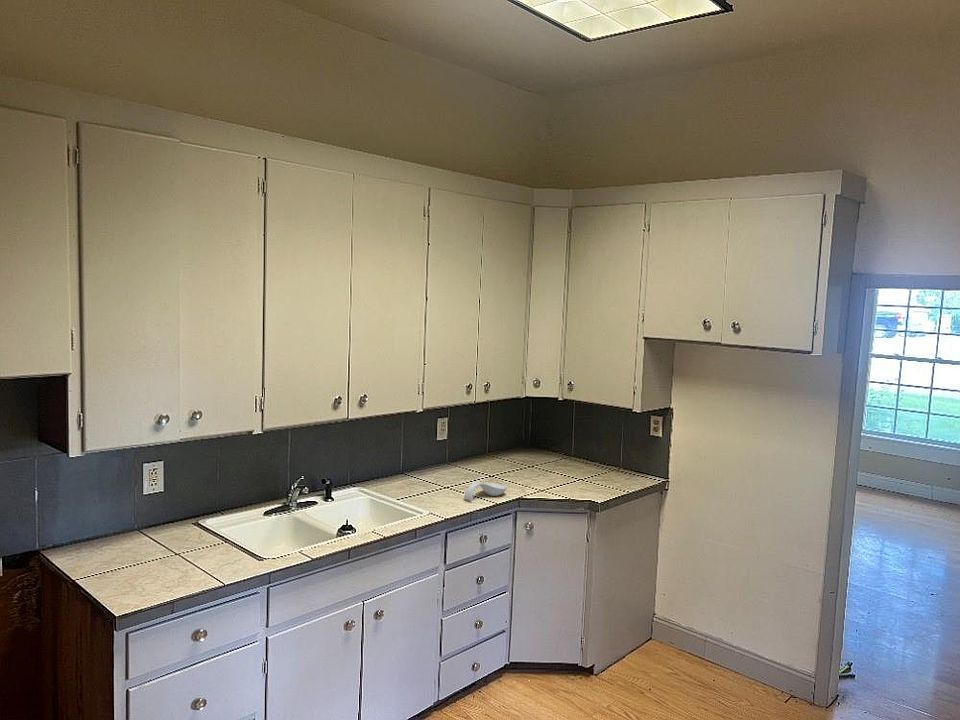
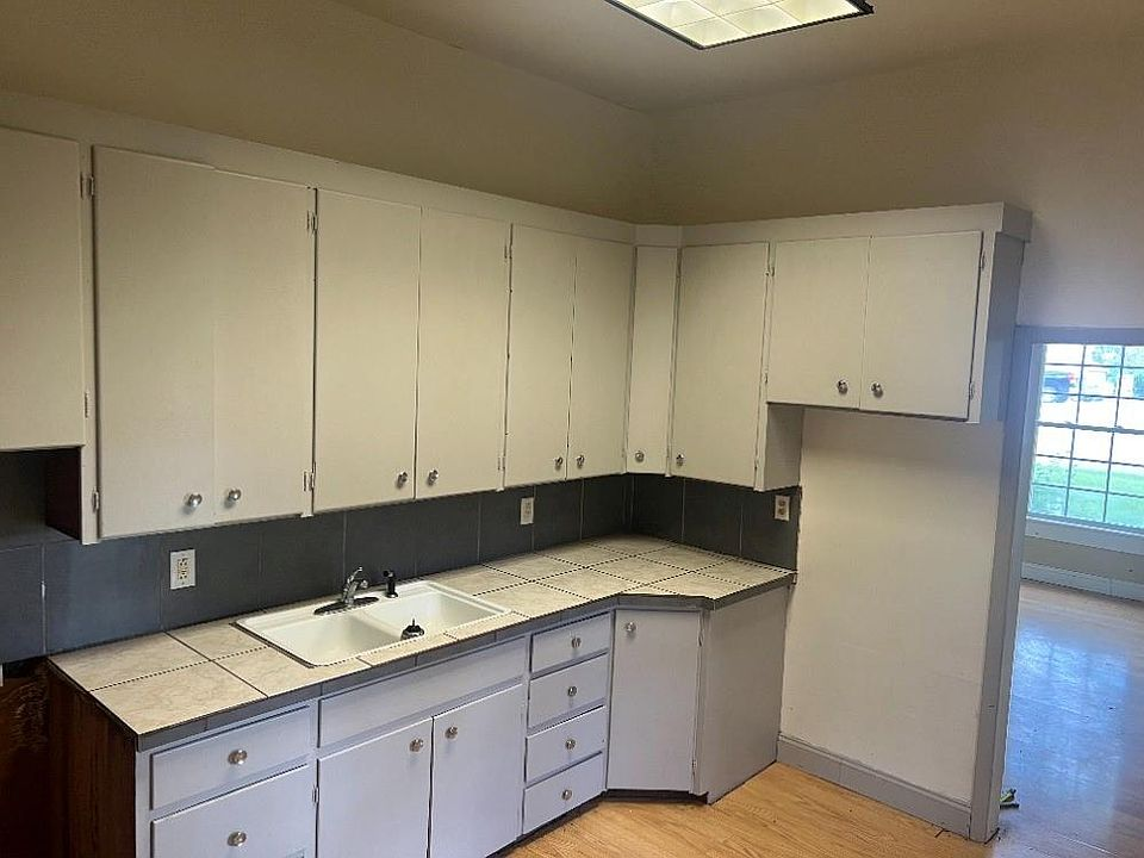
- spoon rest (485, 488)
